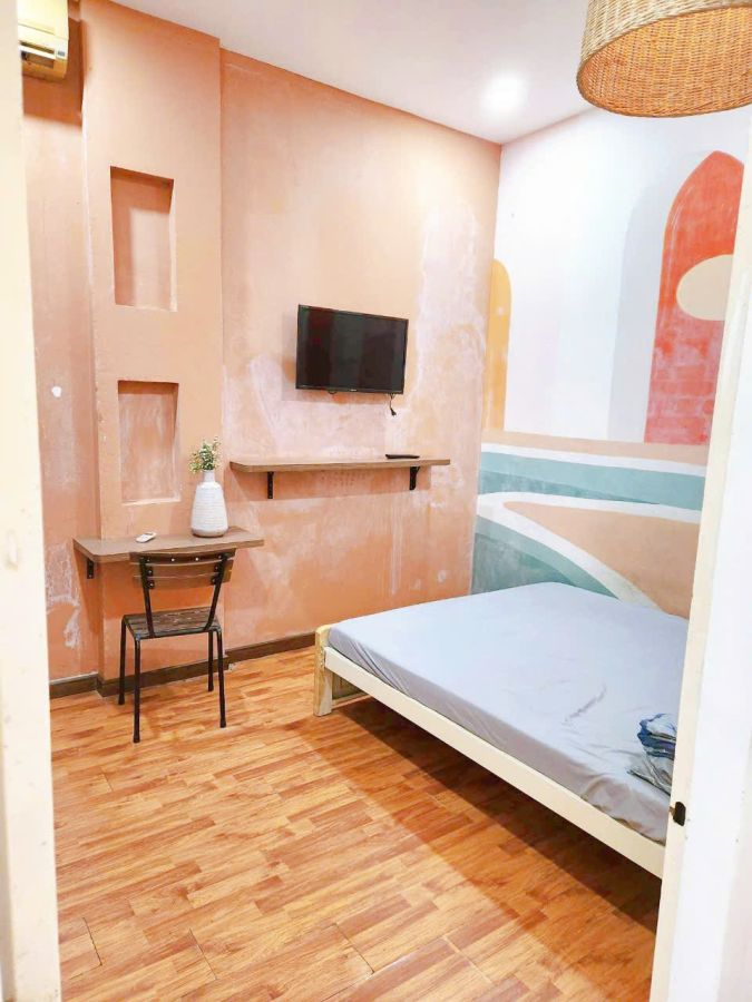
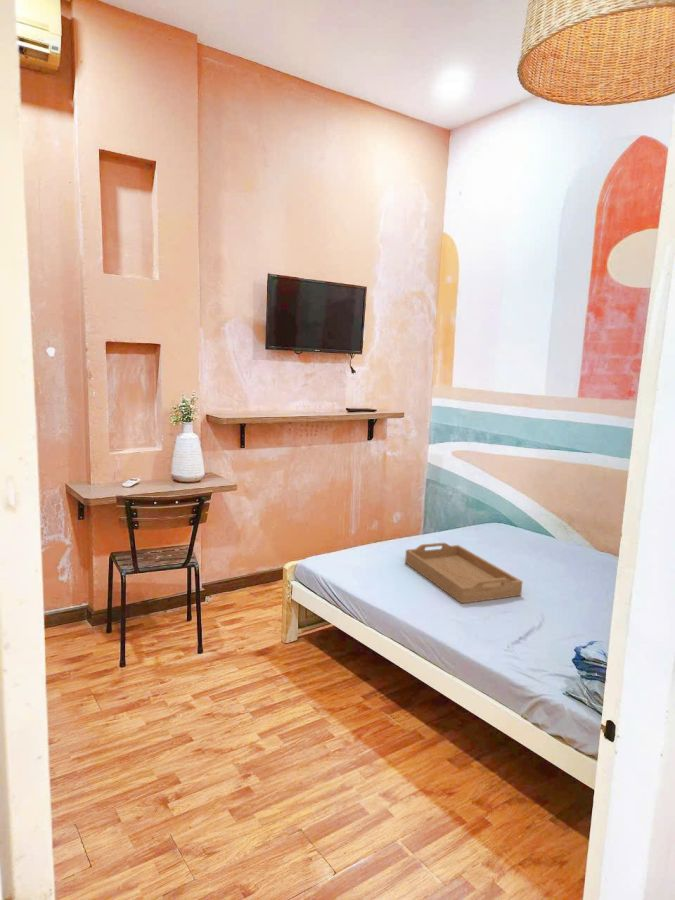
+ serving tray (460, 569)
